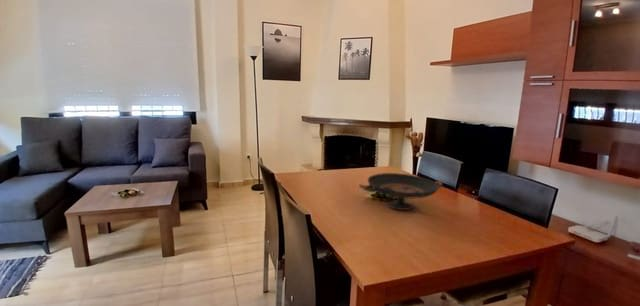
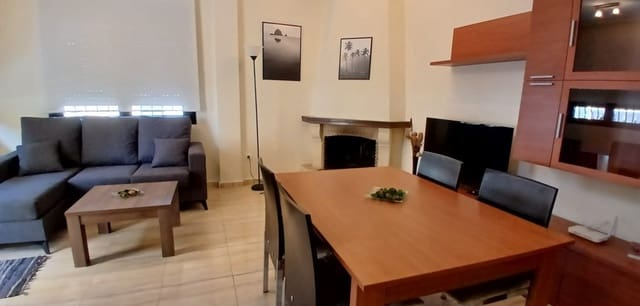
- decorative bowl (401, 193)
